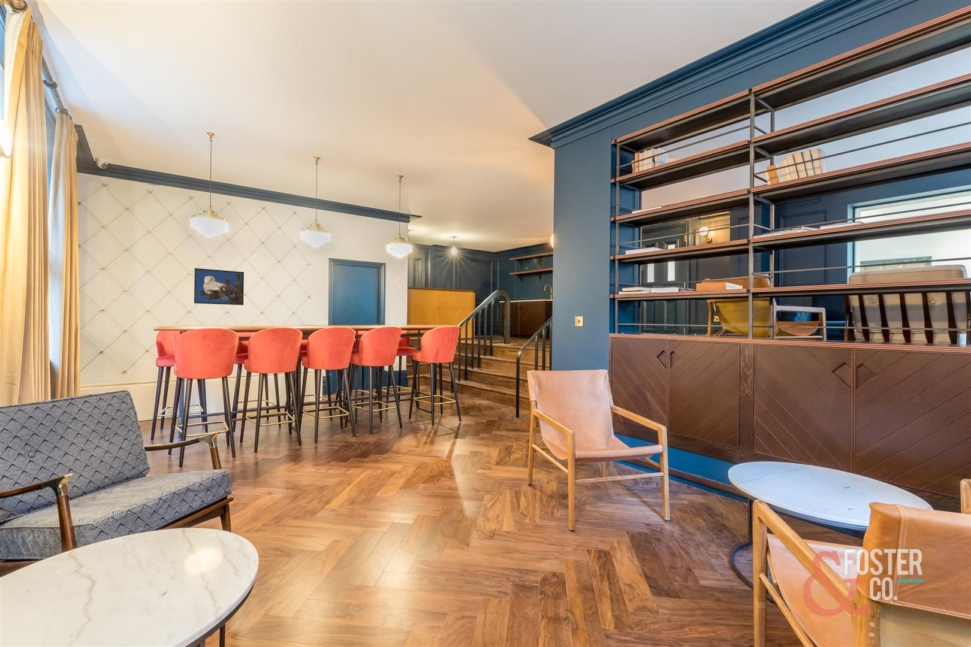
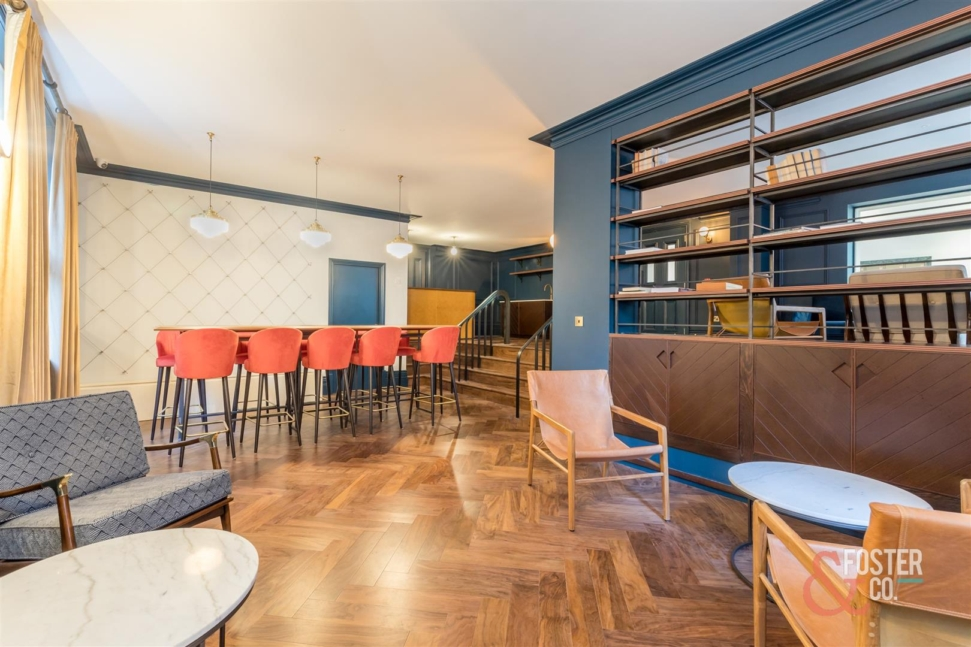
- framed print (219, 287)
